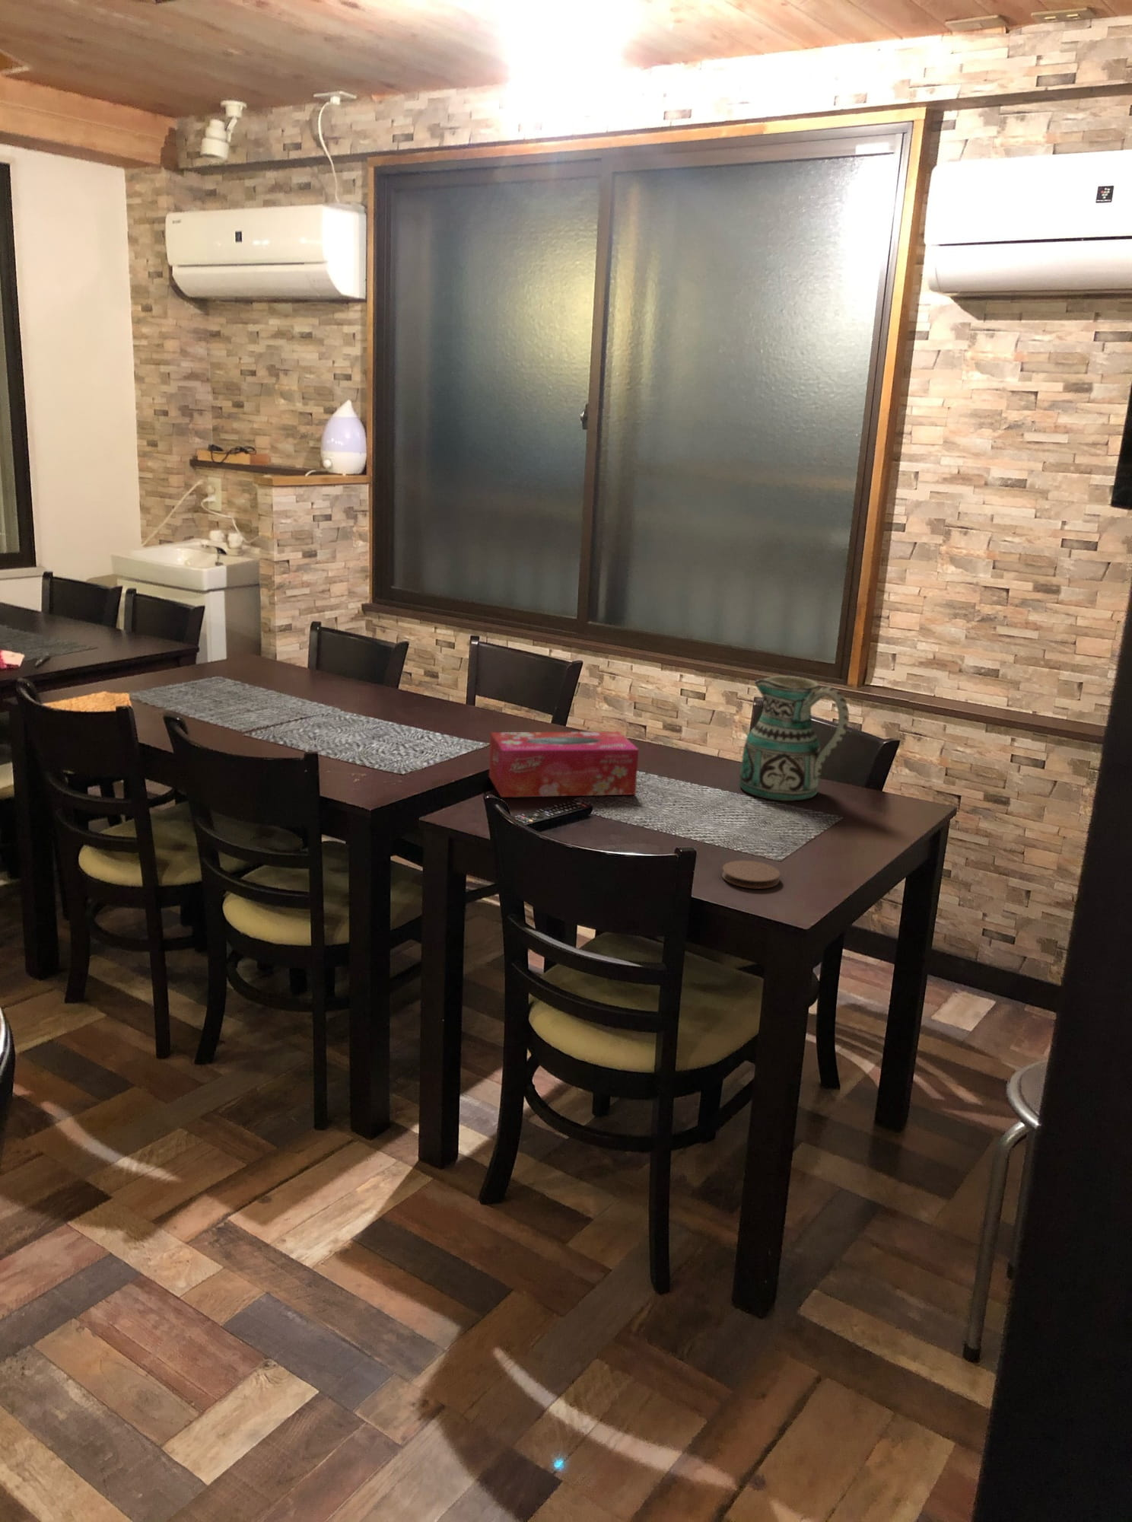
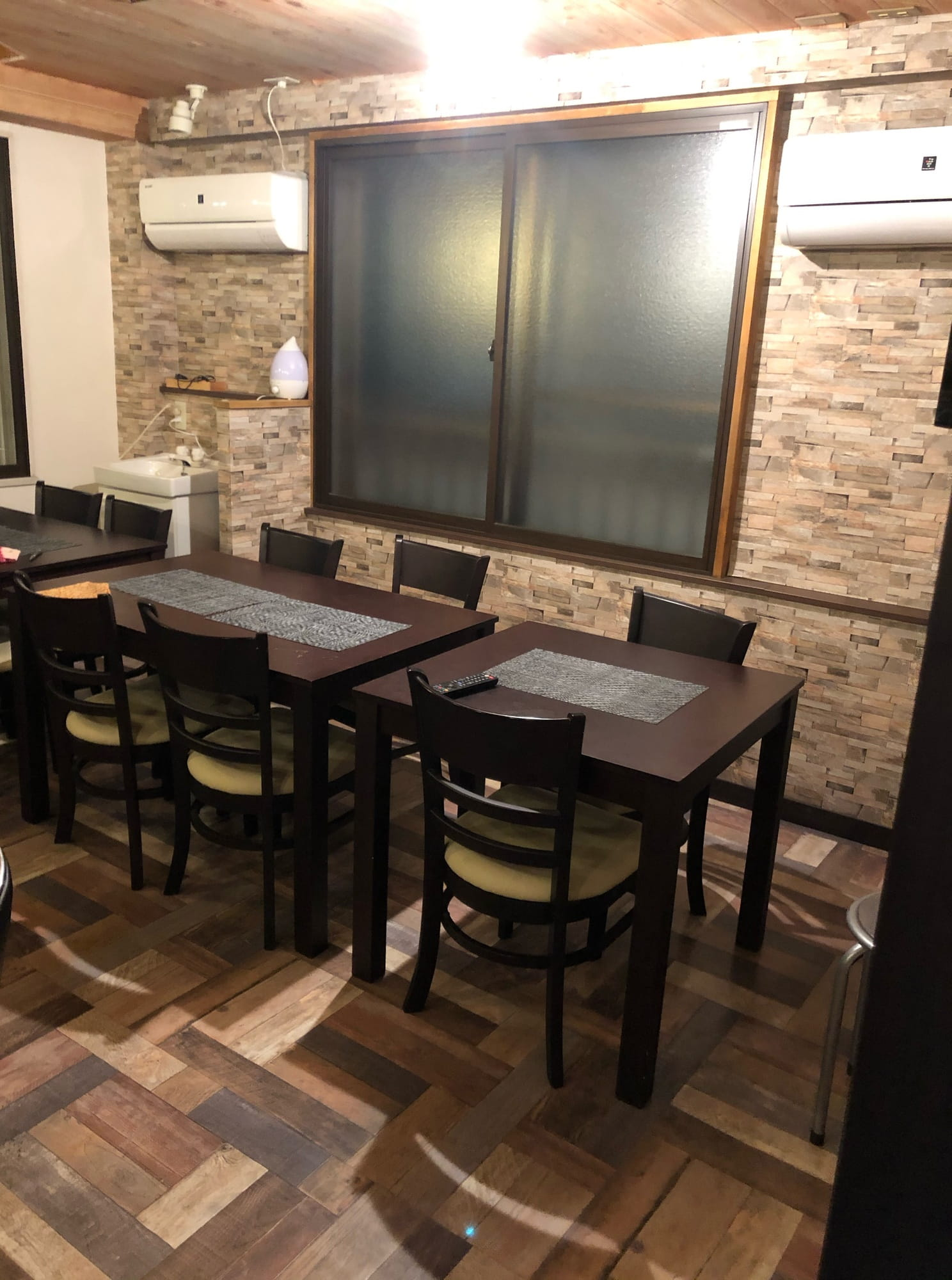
- tissue box (562, 762)
- ceramic pitcher (788, 737)
- coaster (750, 874)
